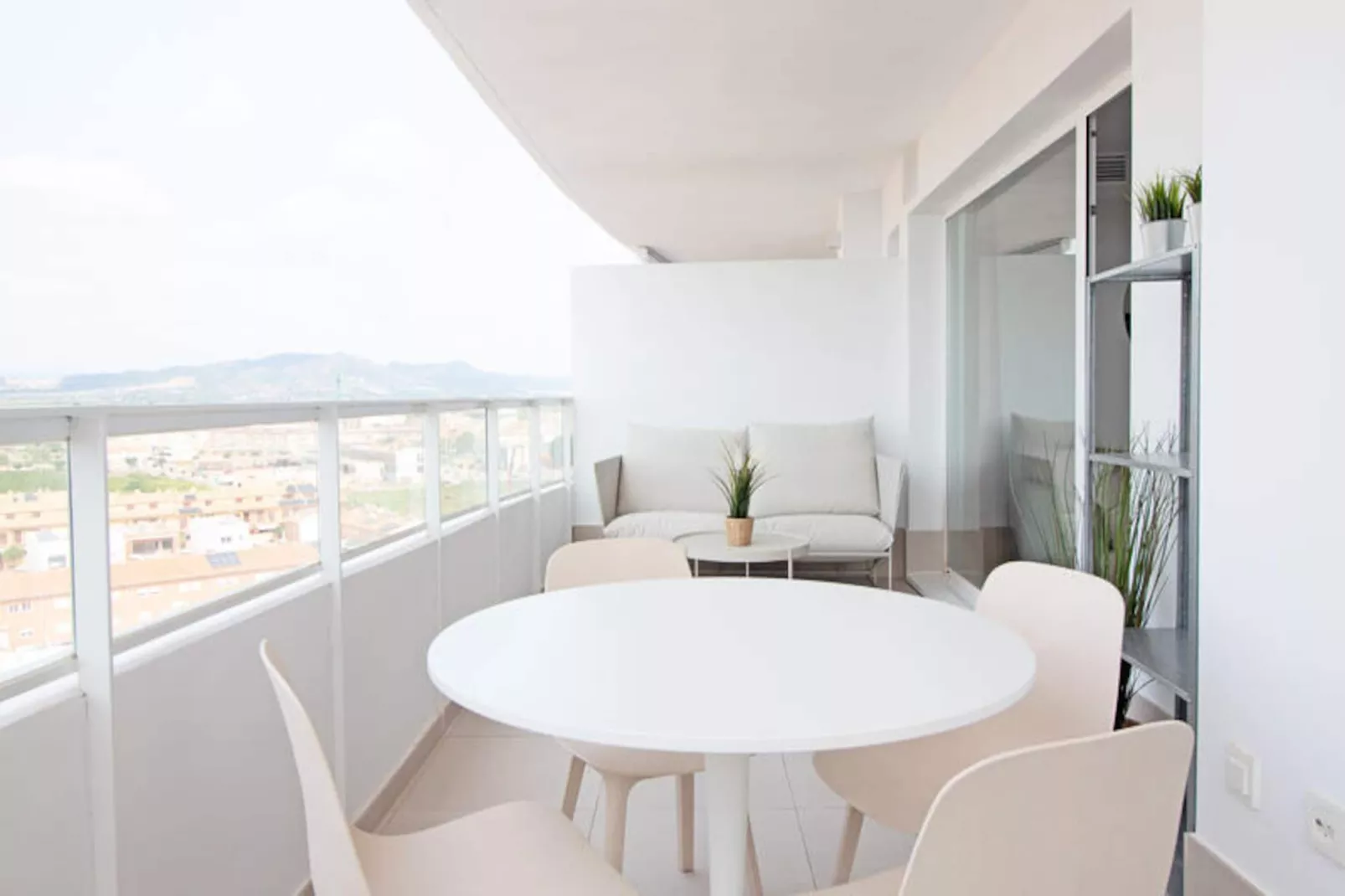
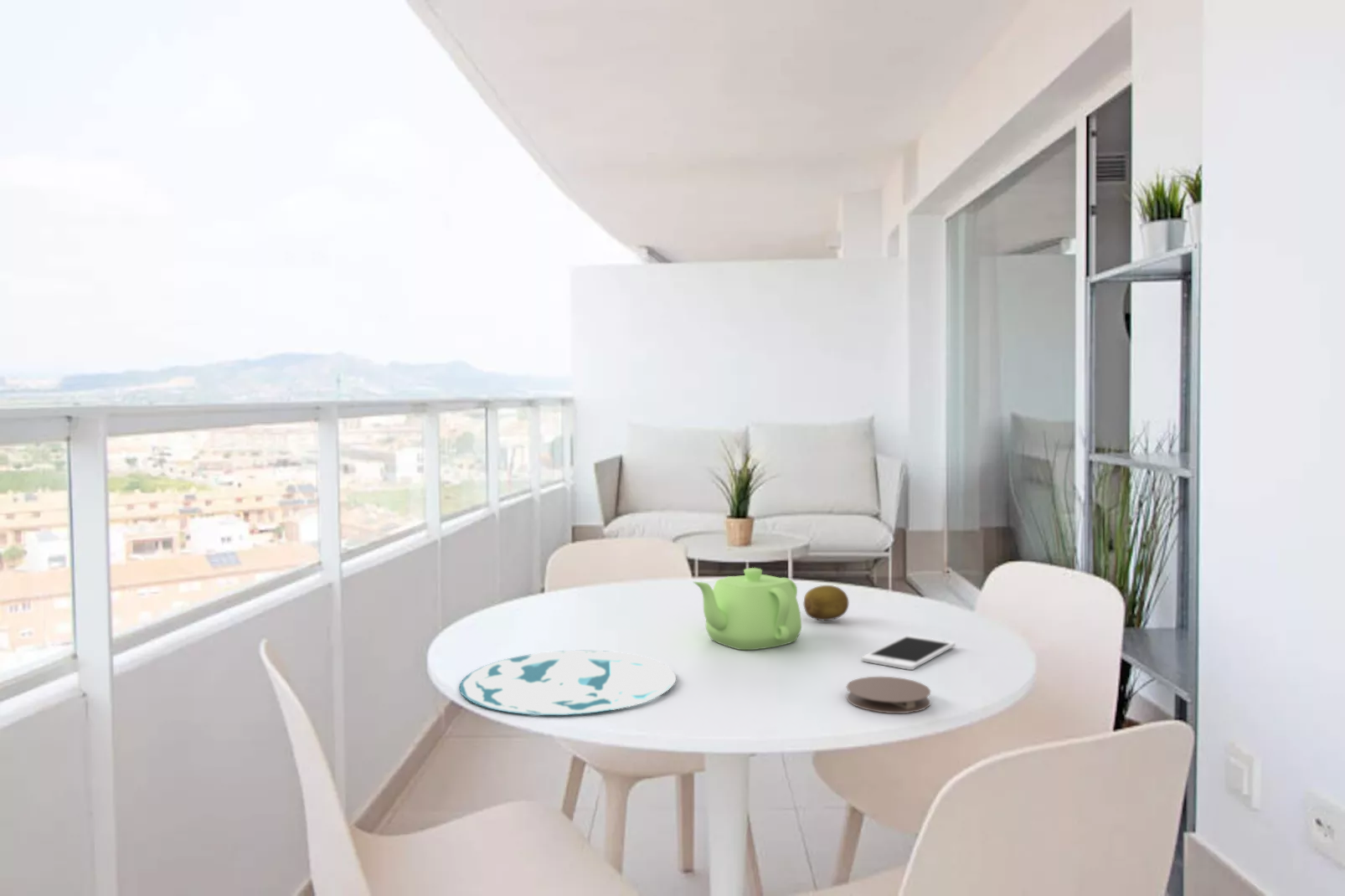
+ cell phone (910, 651)
+ teapot (746, 605)
+ coaster (888, 693)
+ plate (569, 670)
+ fruit (826, 602)
